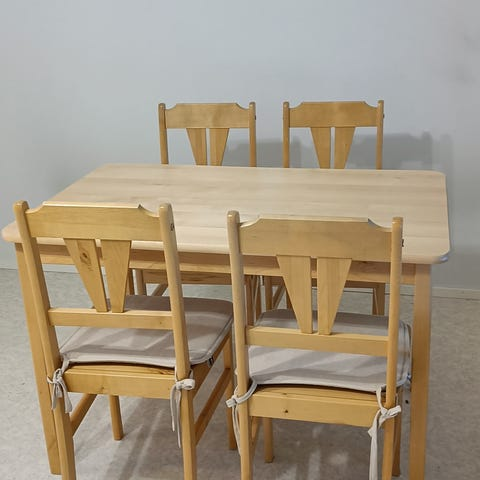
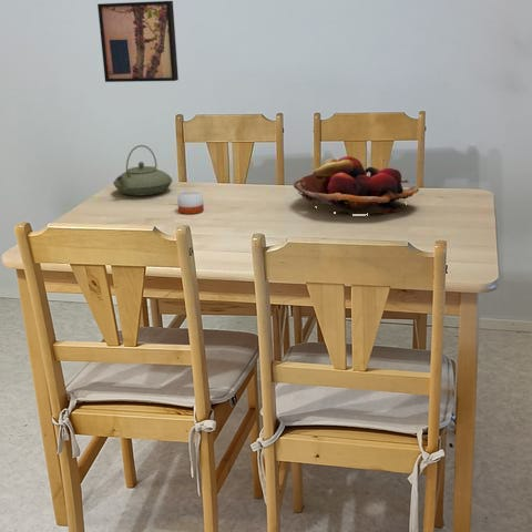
+ wall art (137, 42)
+ candle (190, 193)
+ fruit basket (351, 183)
+ teapot (139, 170)
